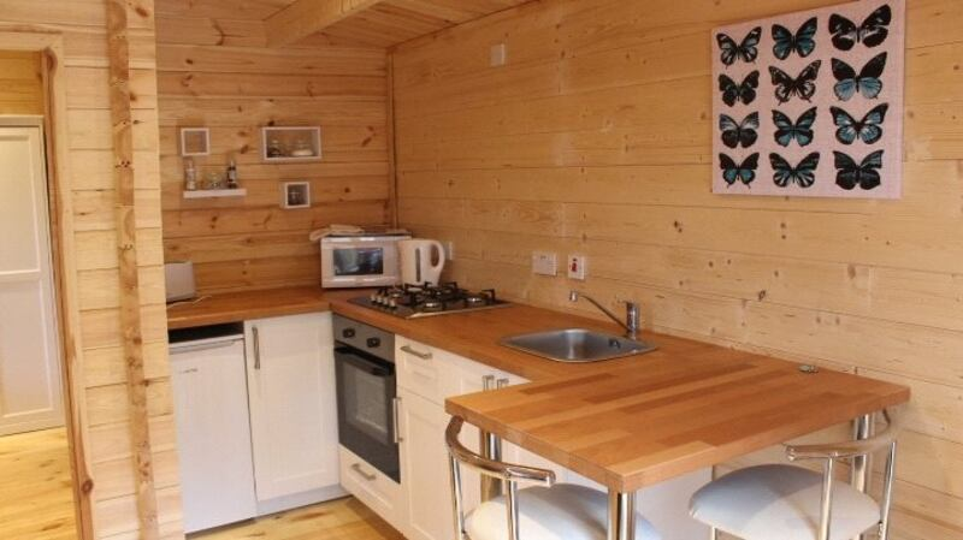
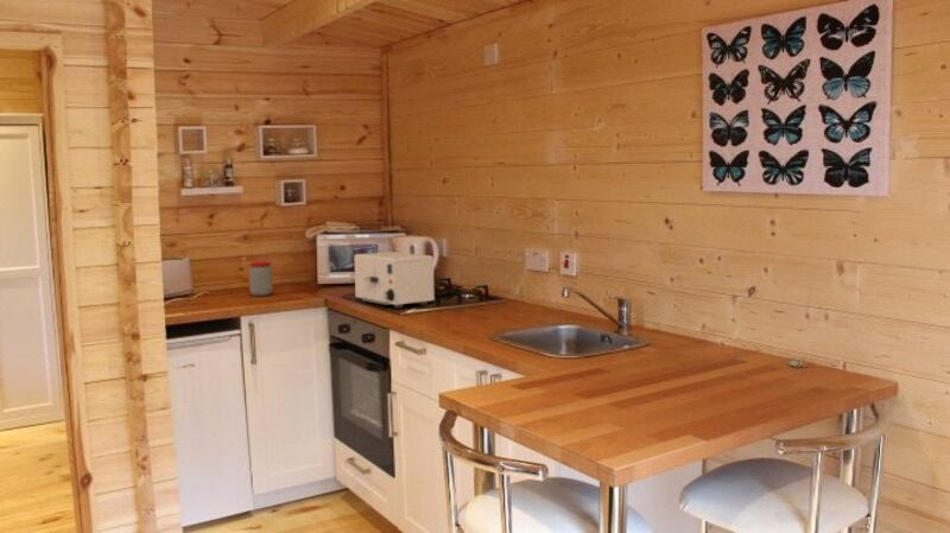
+ toaster (391, 279)
+ jar (260, 278)
